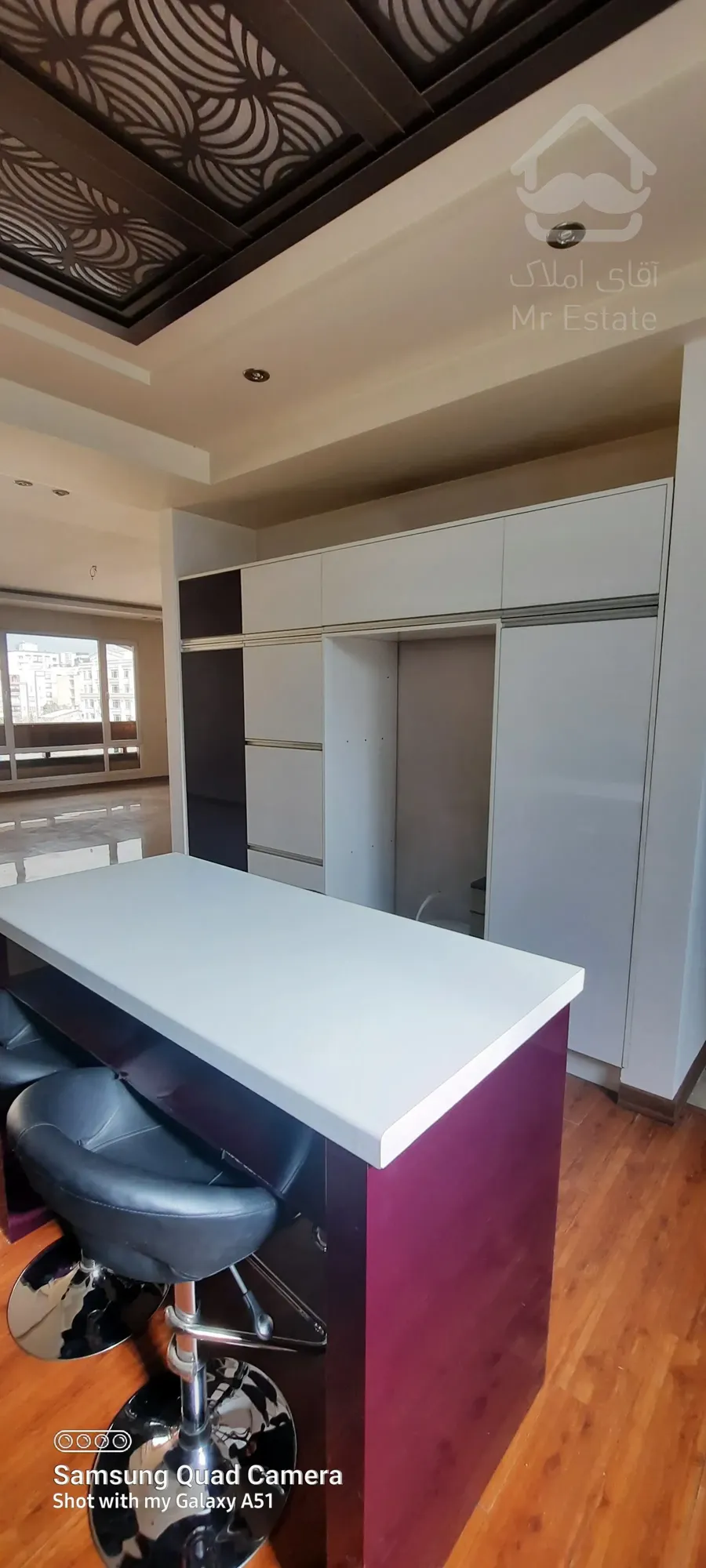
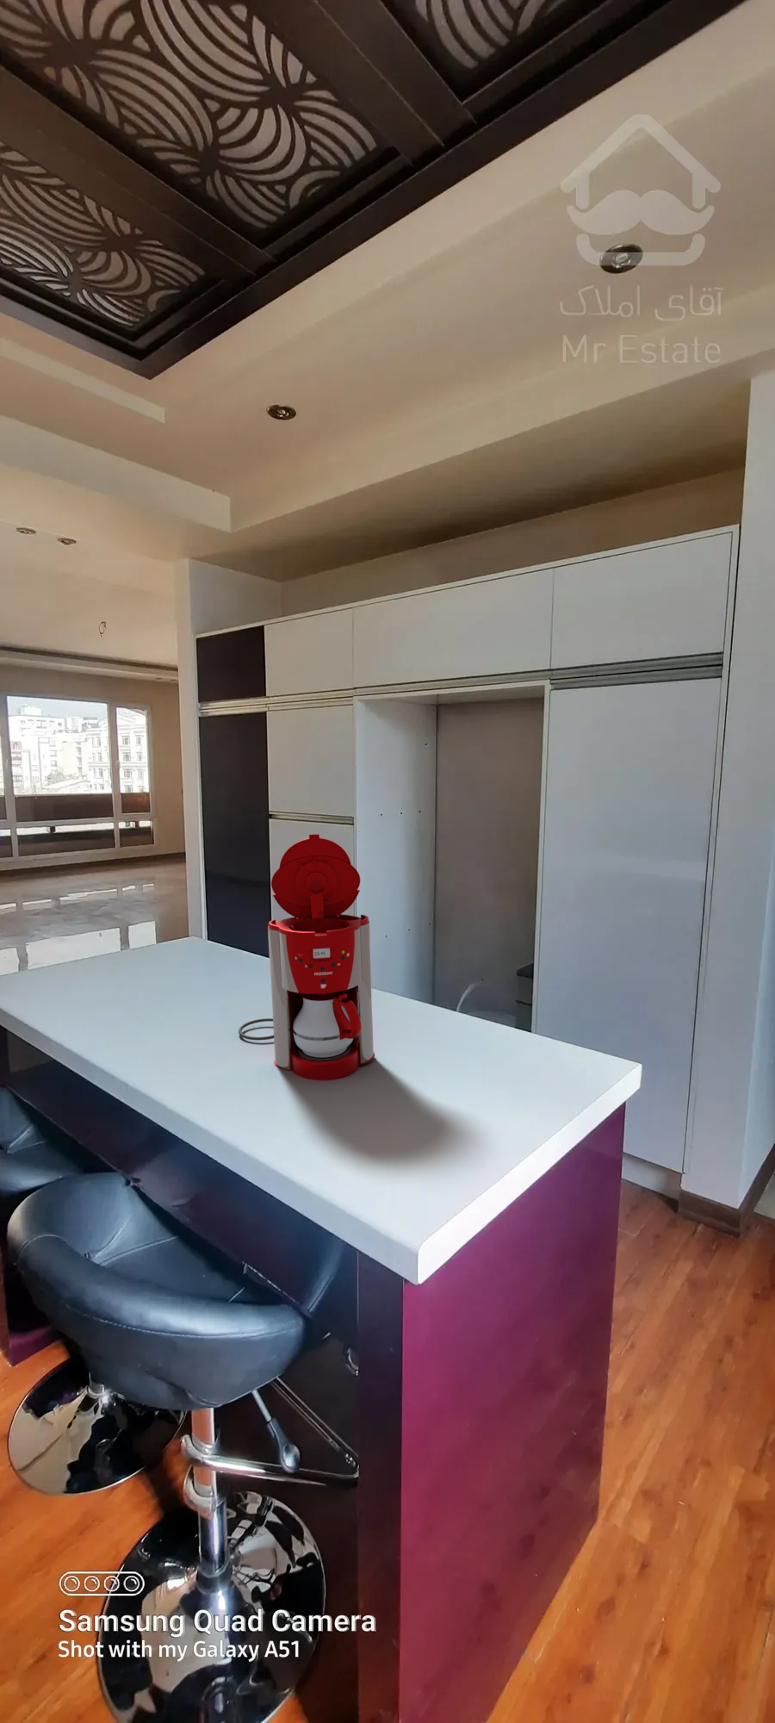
+ coffee maker (302, 940)
